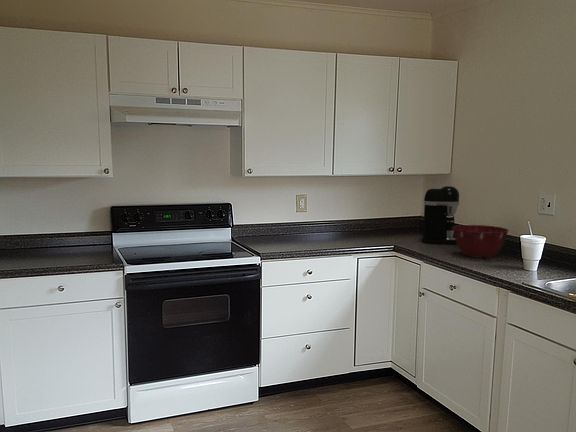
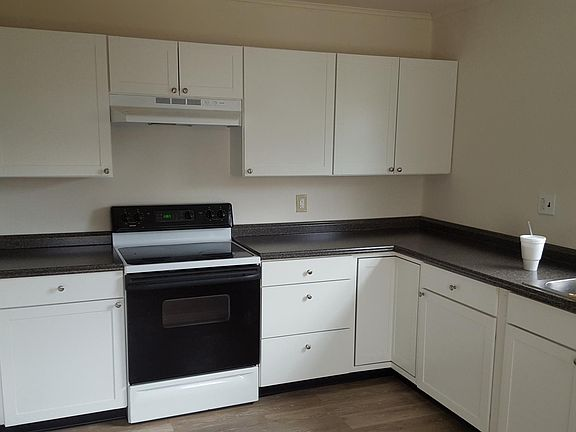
- coffee maker (440, 214)
- mixing bowl (479, 242)
